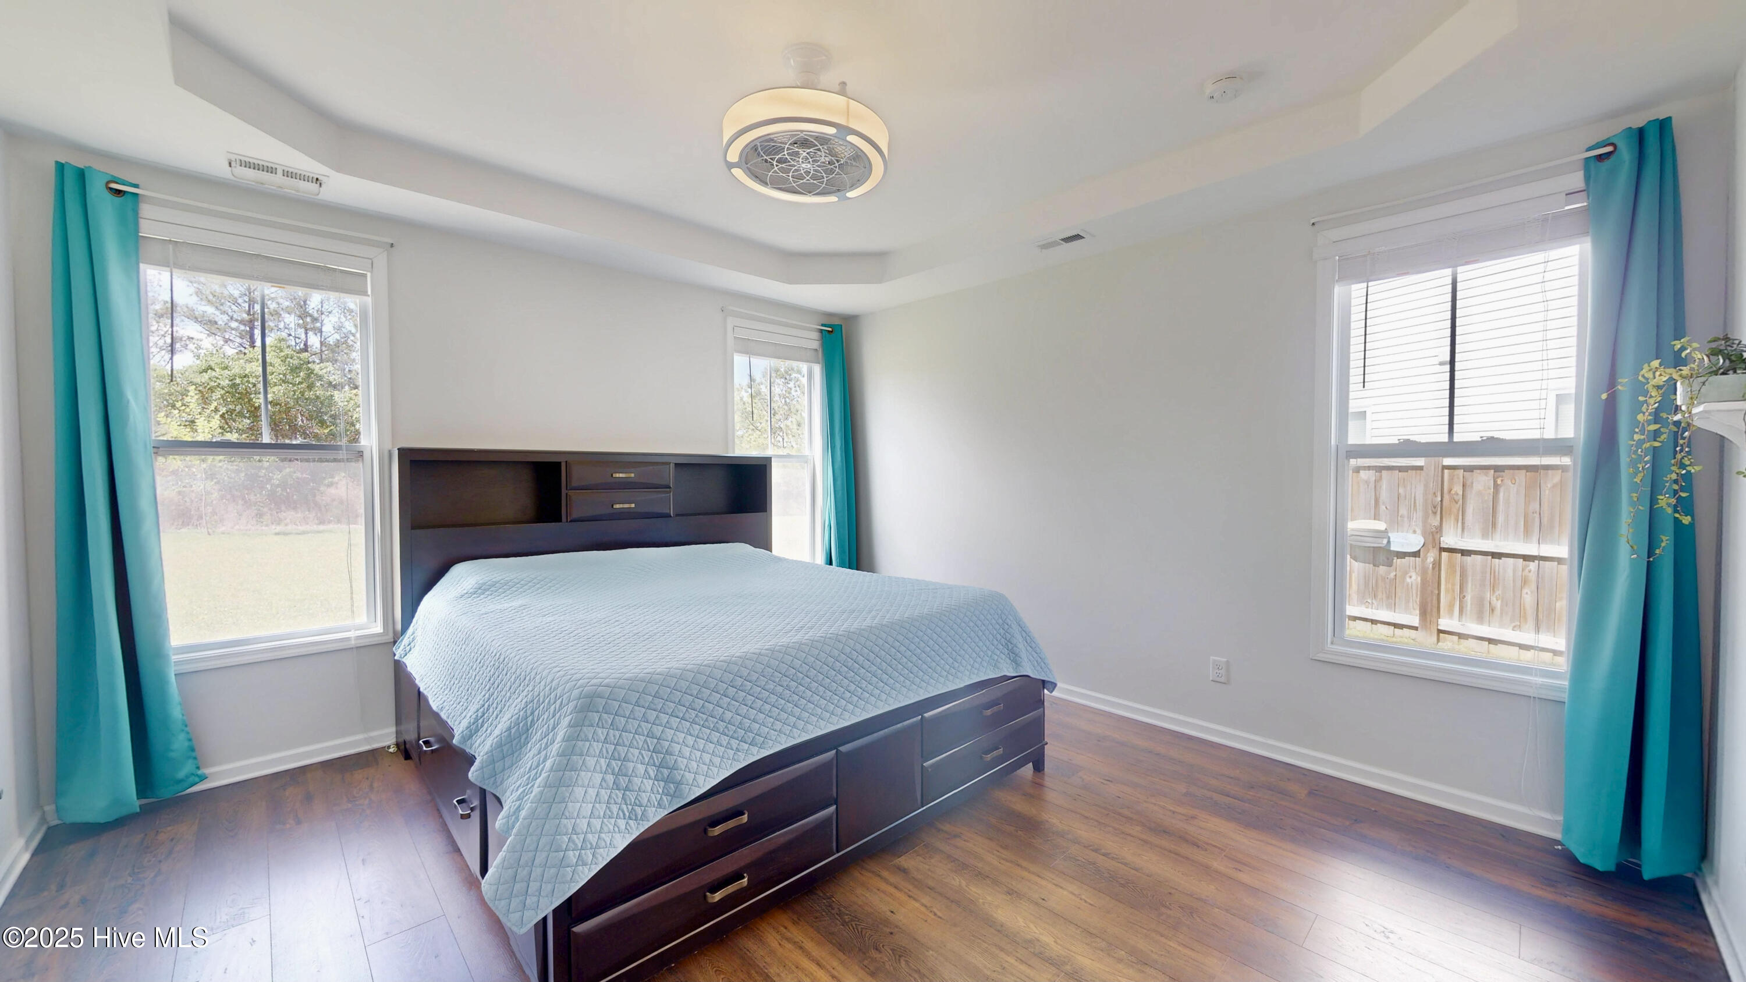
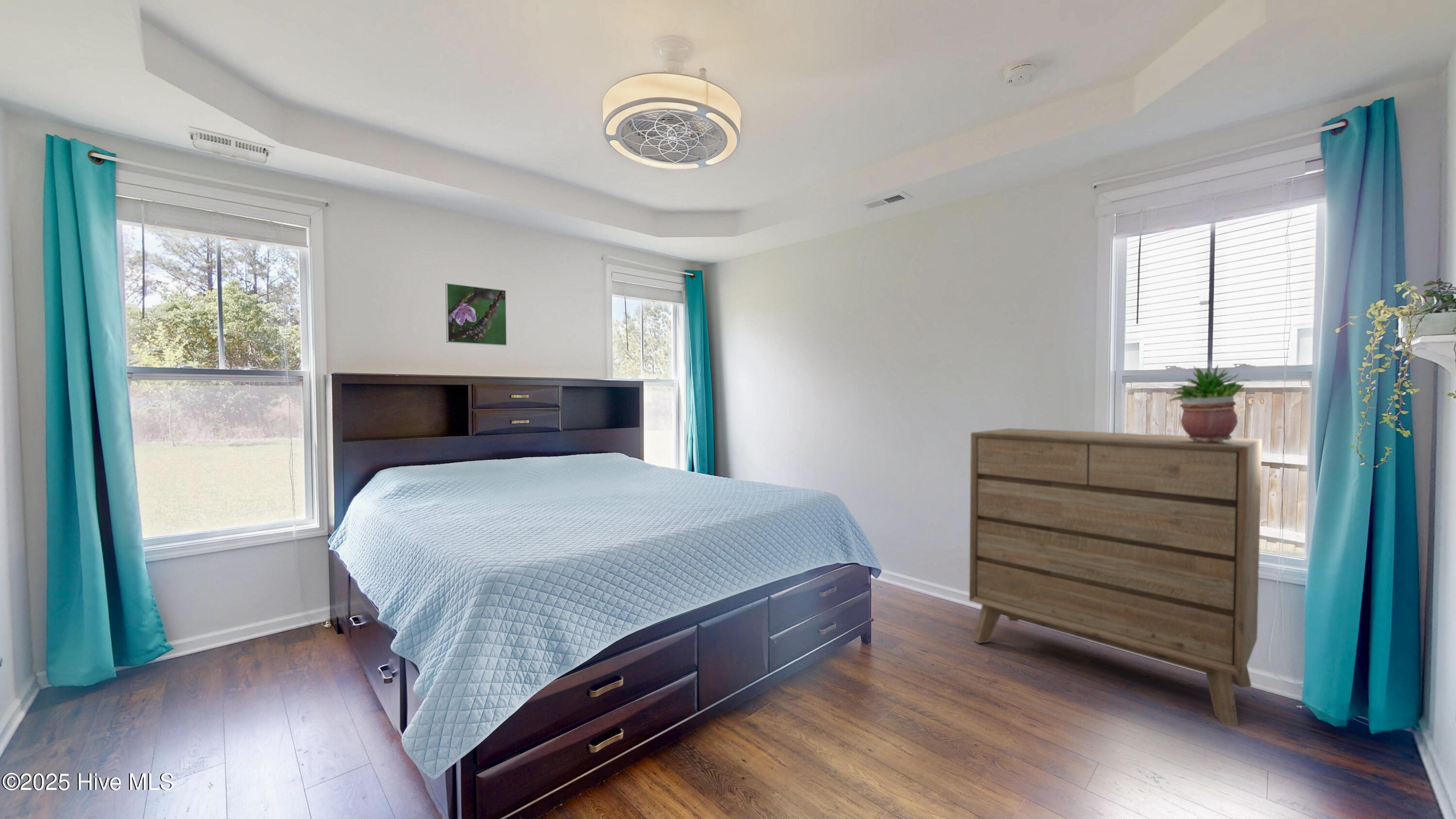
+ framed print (477, 316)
+ dresser (1102, 549)
+ potted plant (1207, 402)
